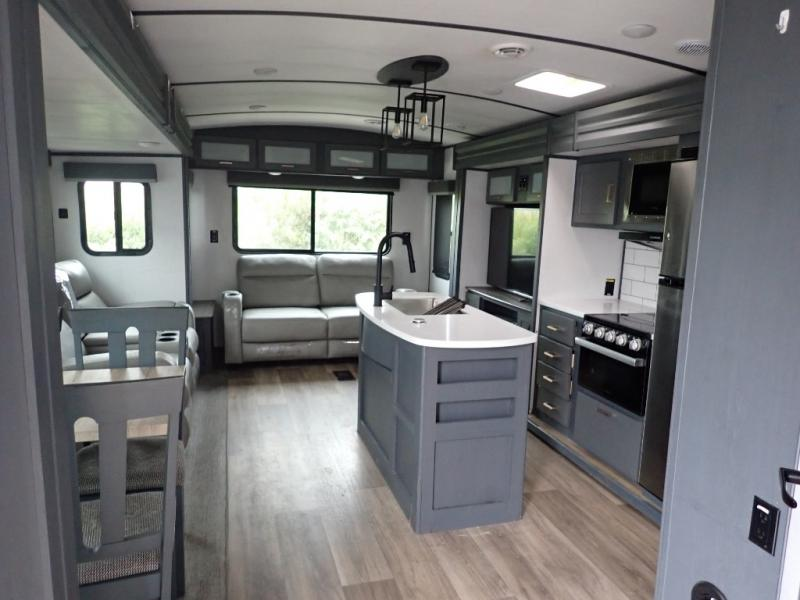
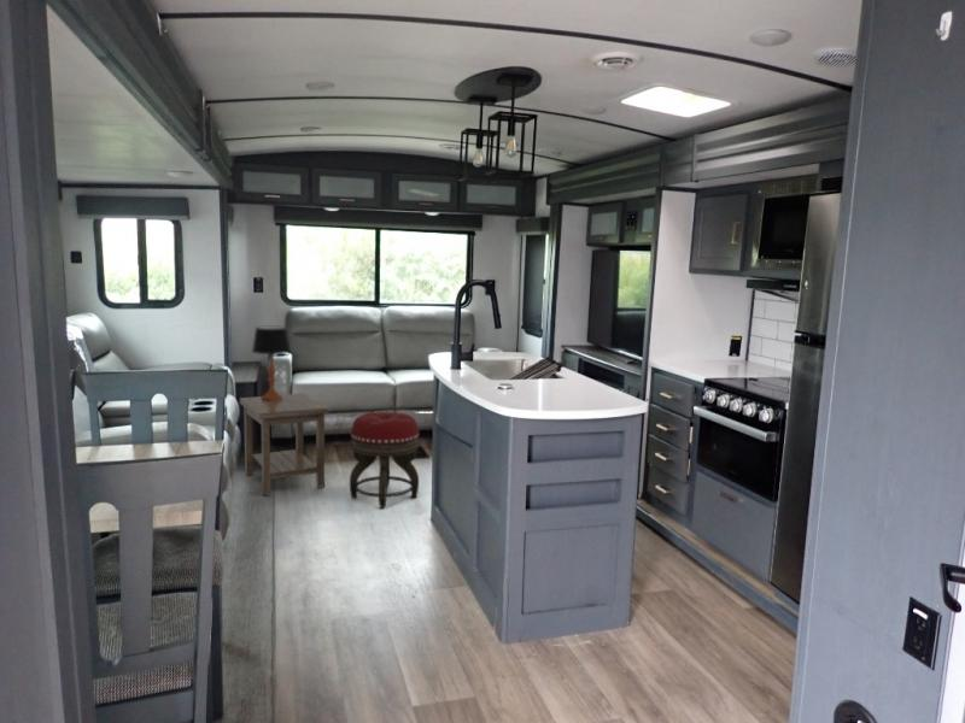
+ table lamp (271, 363)
+ side table (283, 451)
+ footstool (384, 455)
